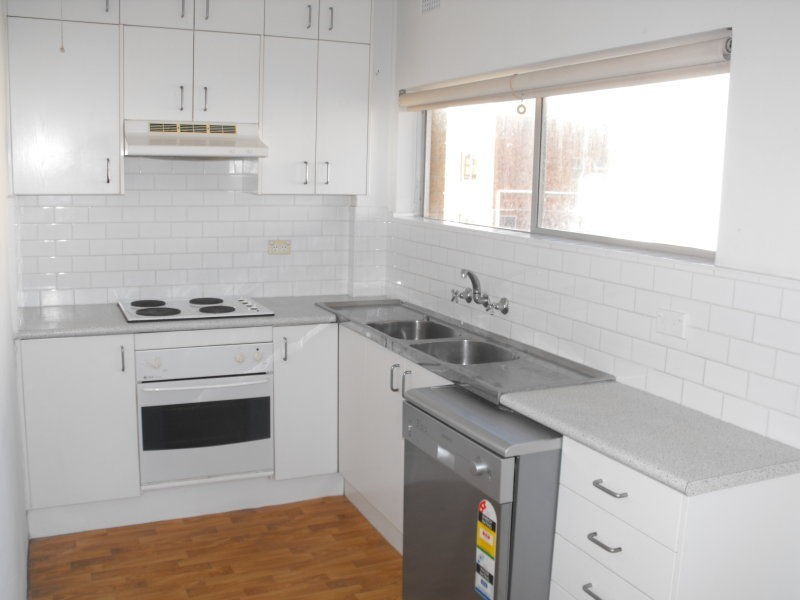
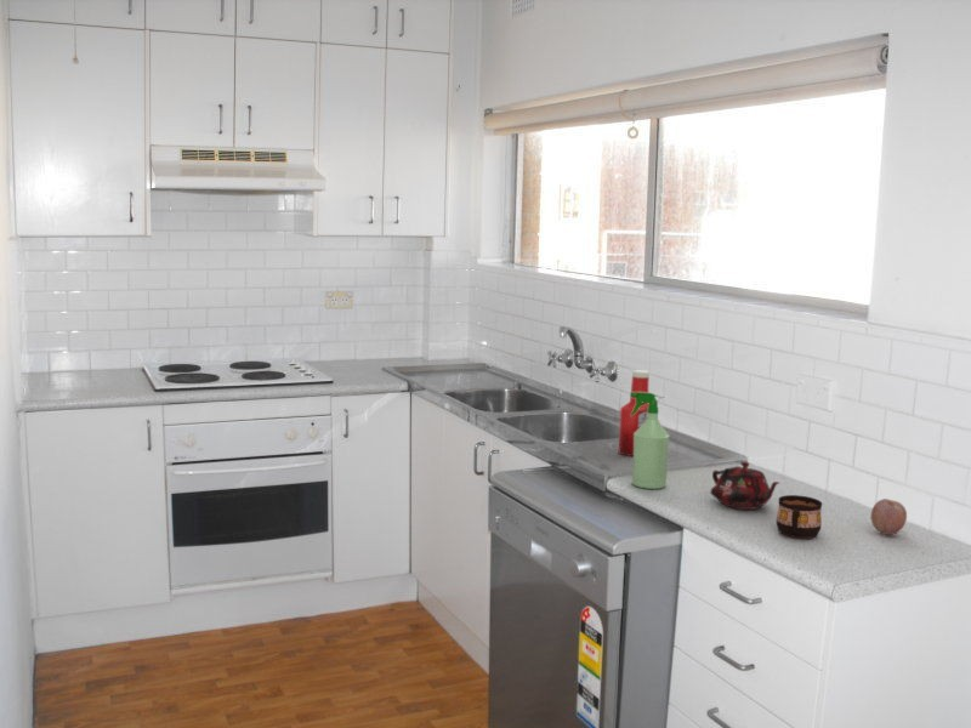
+ cup (796, 517)
+ soap bottle (638, 411)
+ teapot (744, 483)
+ fruit (888, 517)
+ spray bottle (651, 439)
